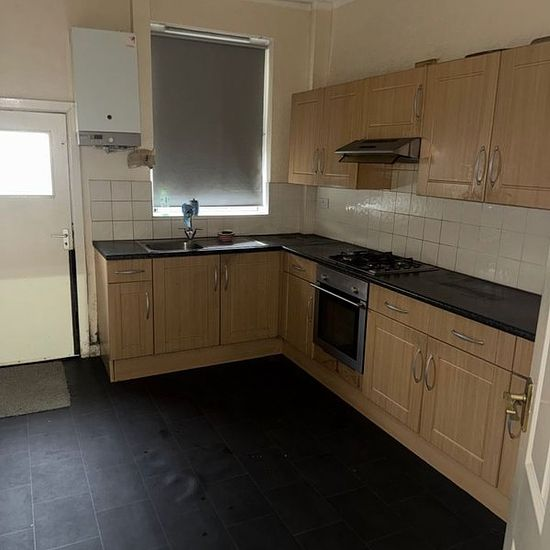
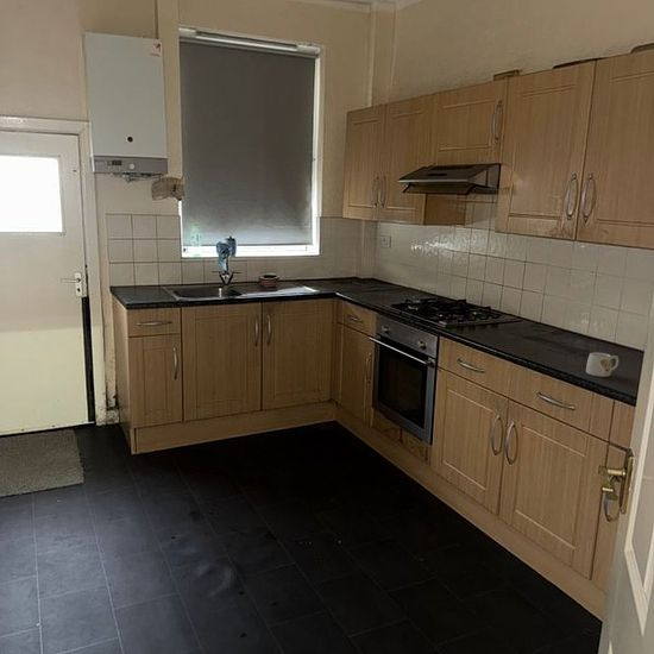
+ mug (603, 364)
